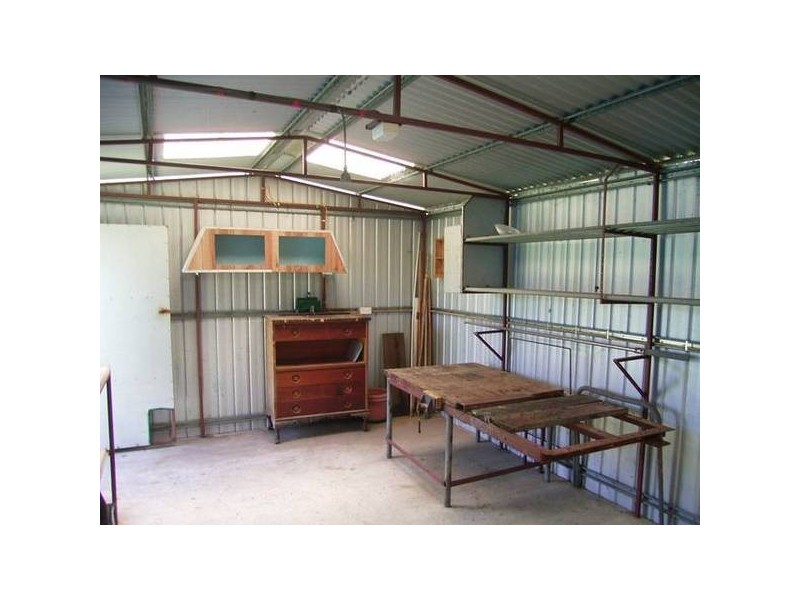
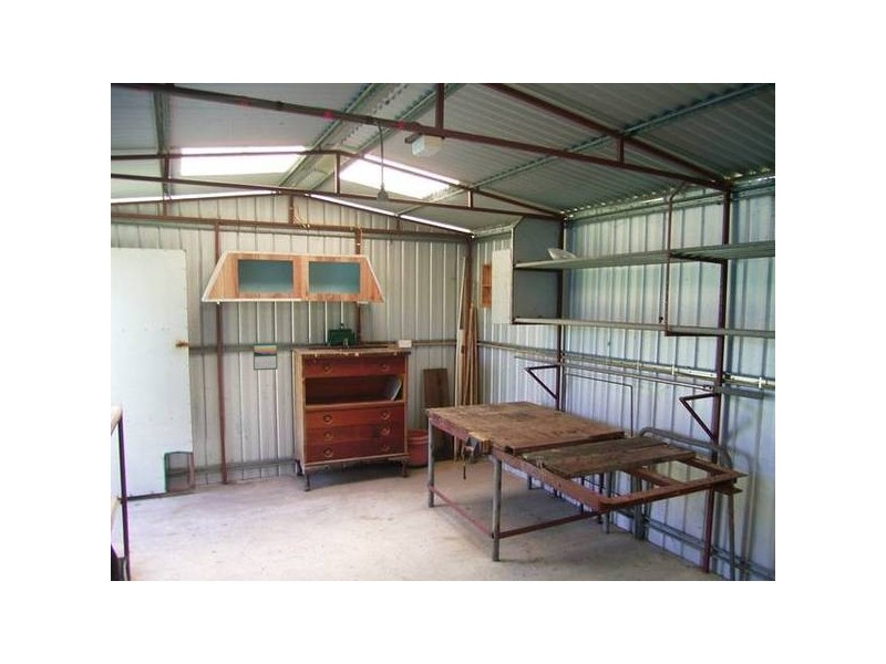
+ calendar (265, 355)
